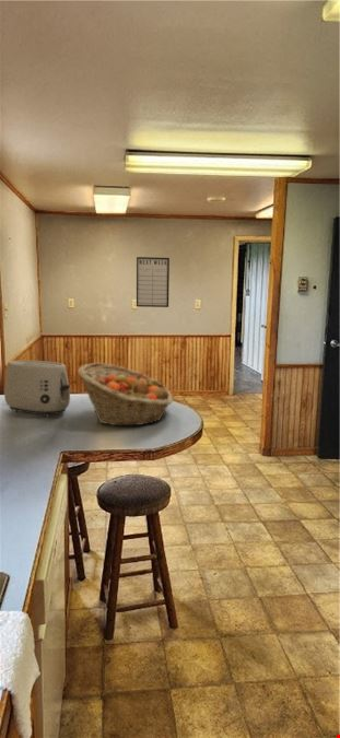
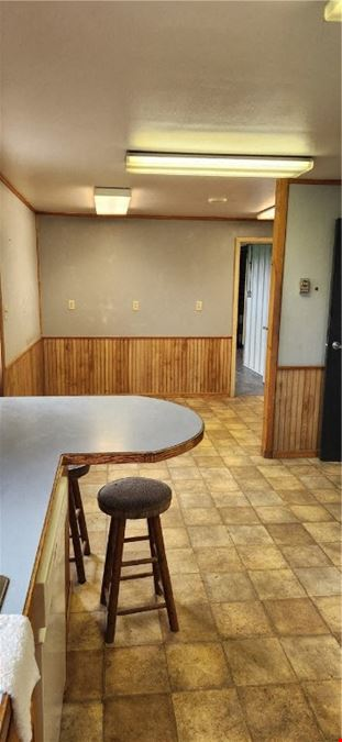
- toaster (36, 388)
- writing board (152, 282)
- fruit basket (126, 390)
